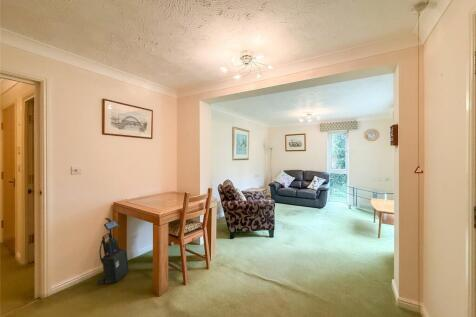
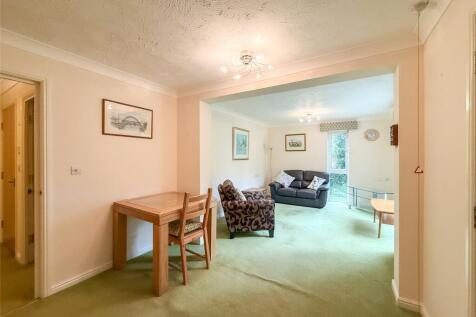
- vacuum cleaner (112, 248)
